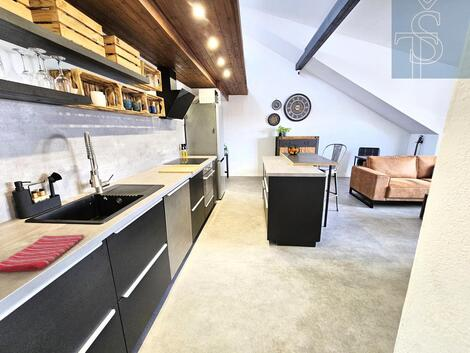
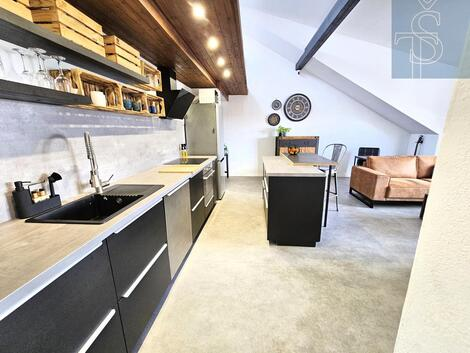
- dish towel (42, 250)
